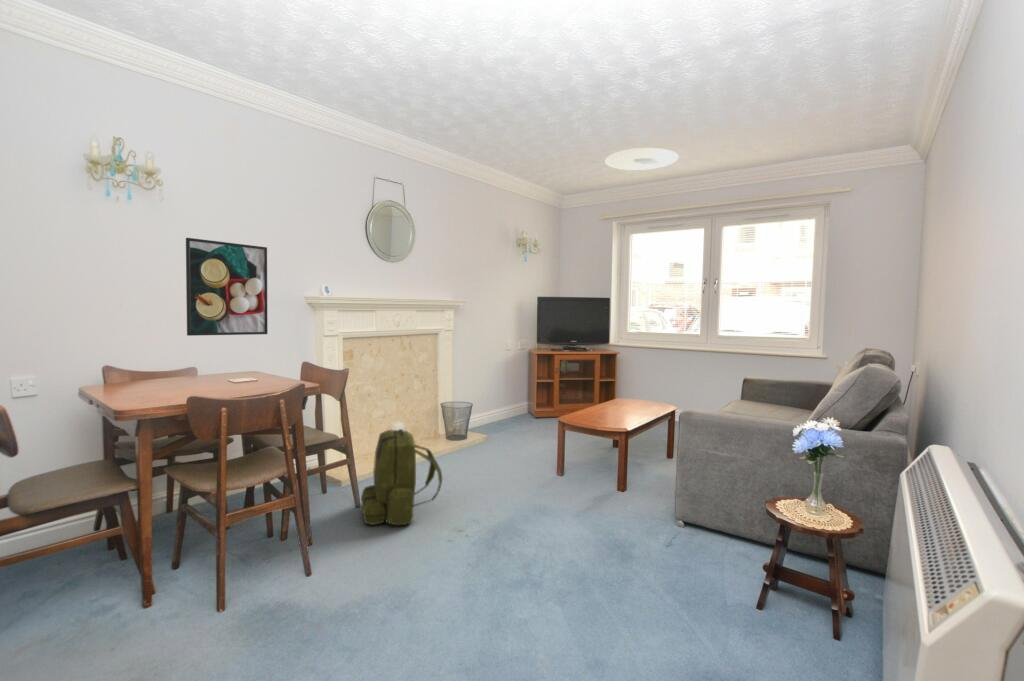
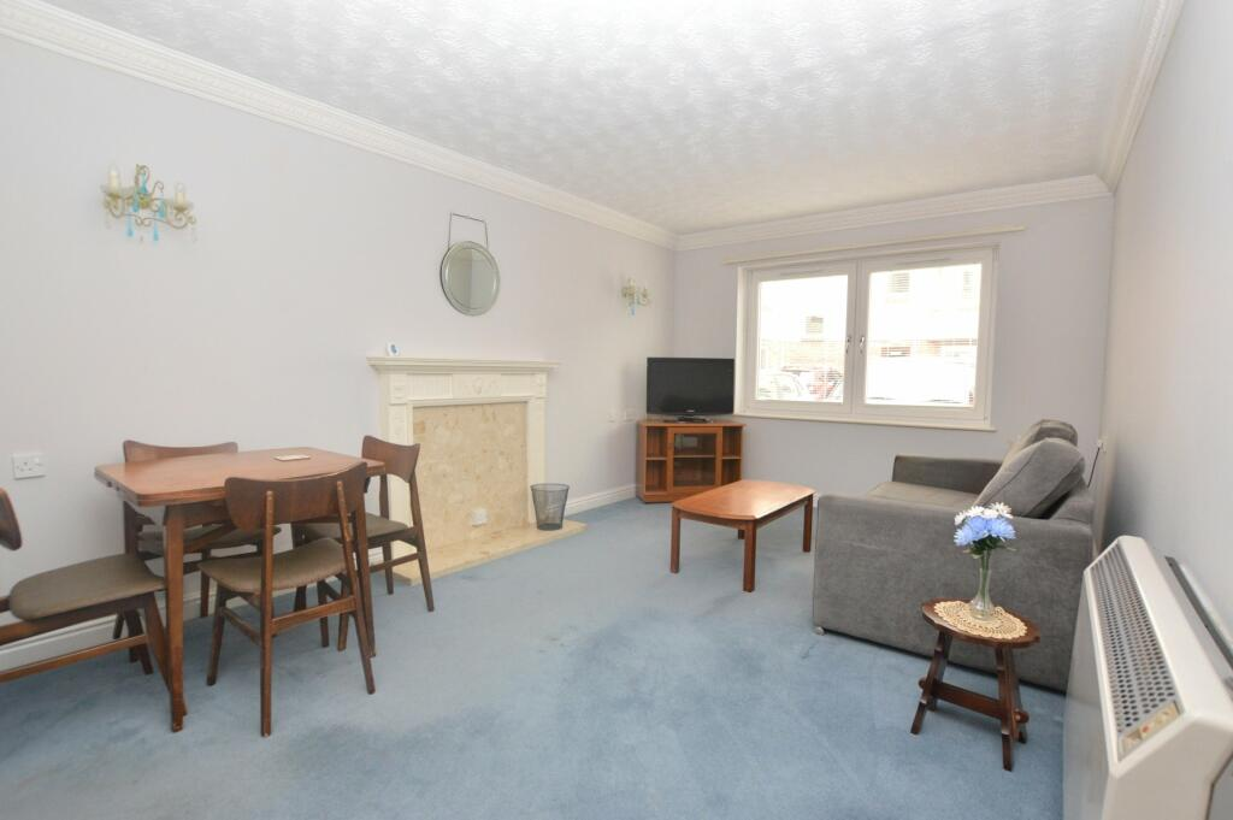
- ceiling light (641, 156)
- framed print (229, 289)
- backpack (400, 470)
